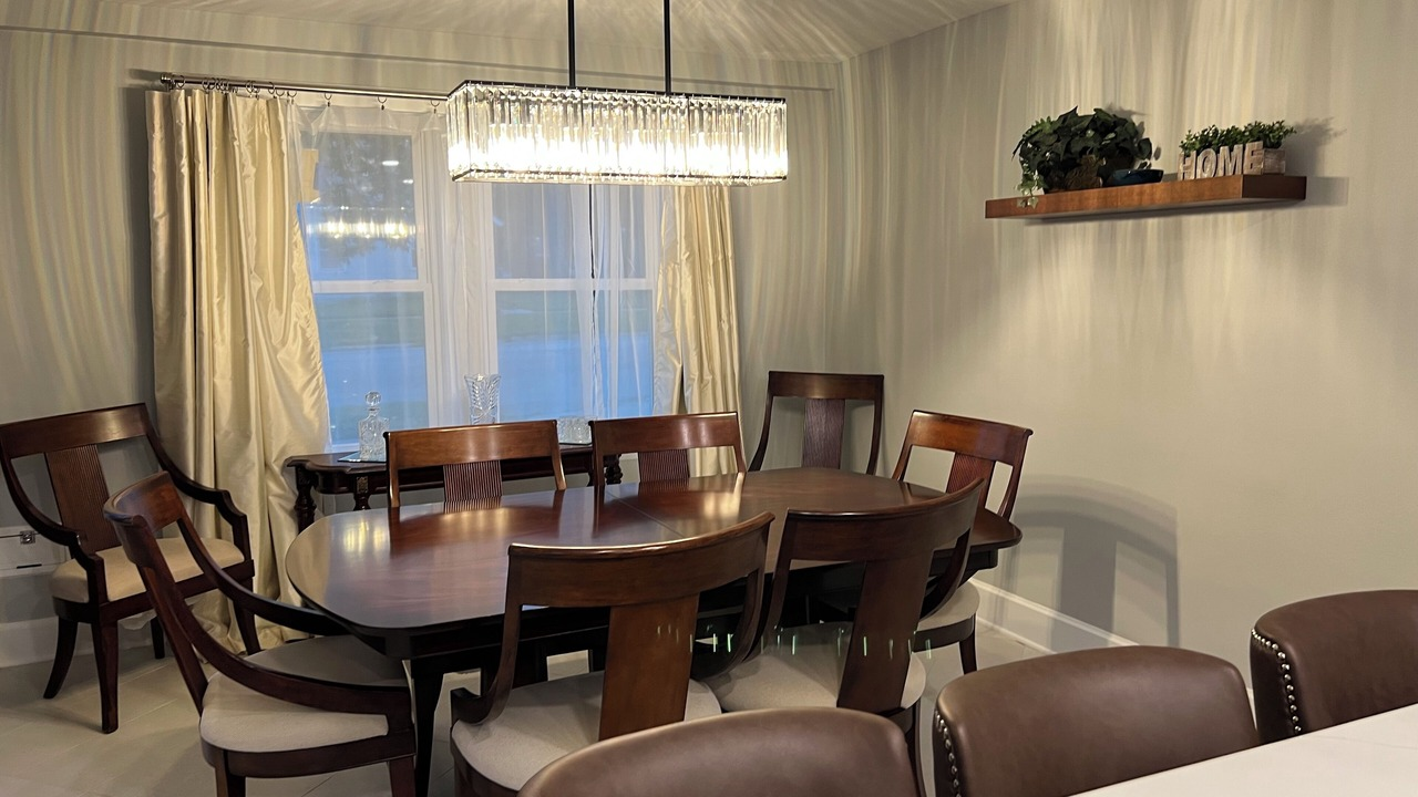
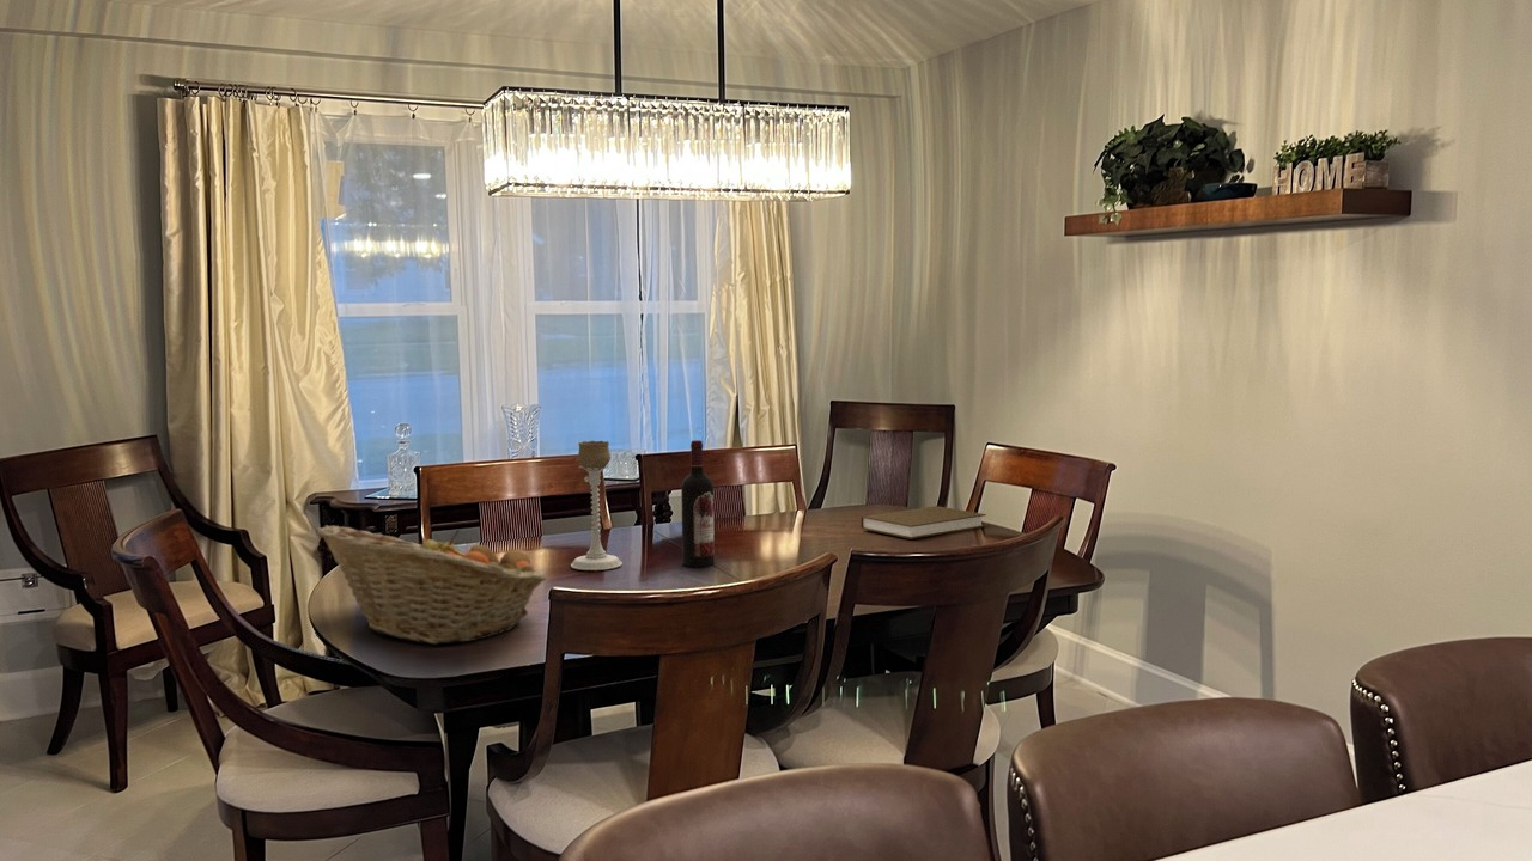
+ fruit basket (431, 573)
+ book (923, 521)
+ wine bottle (697, 502)
+ candle holder (595, 503)
